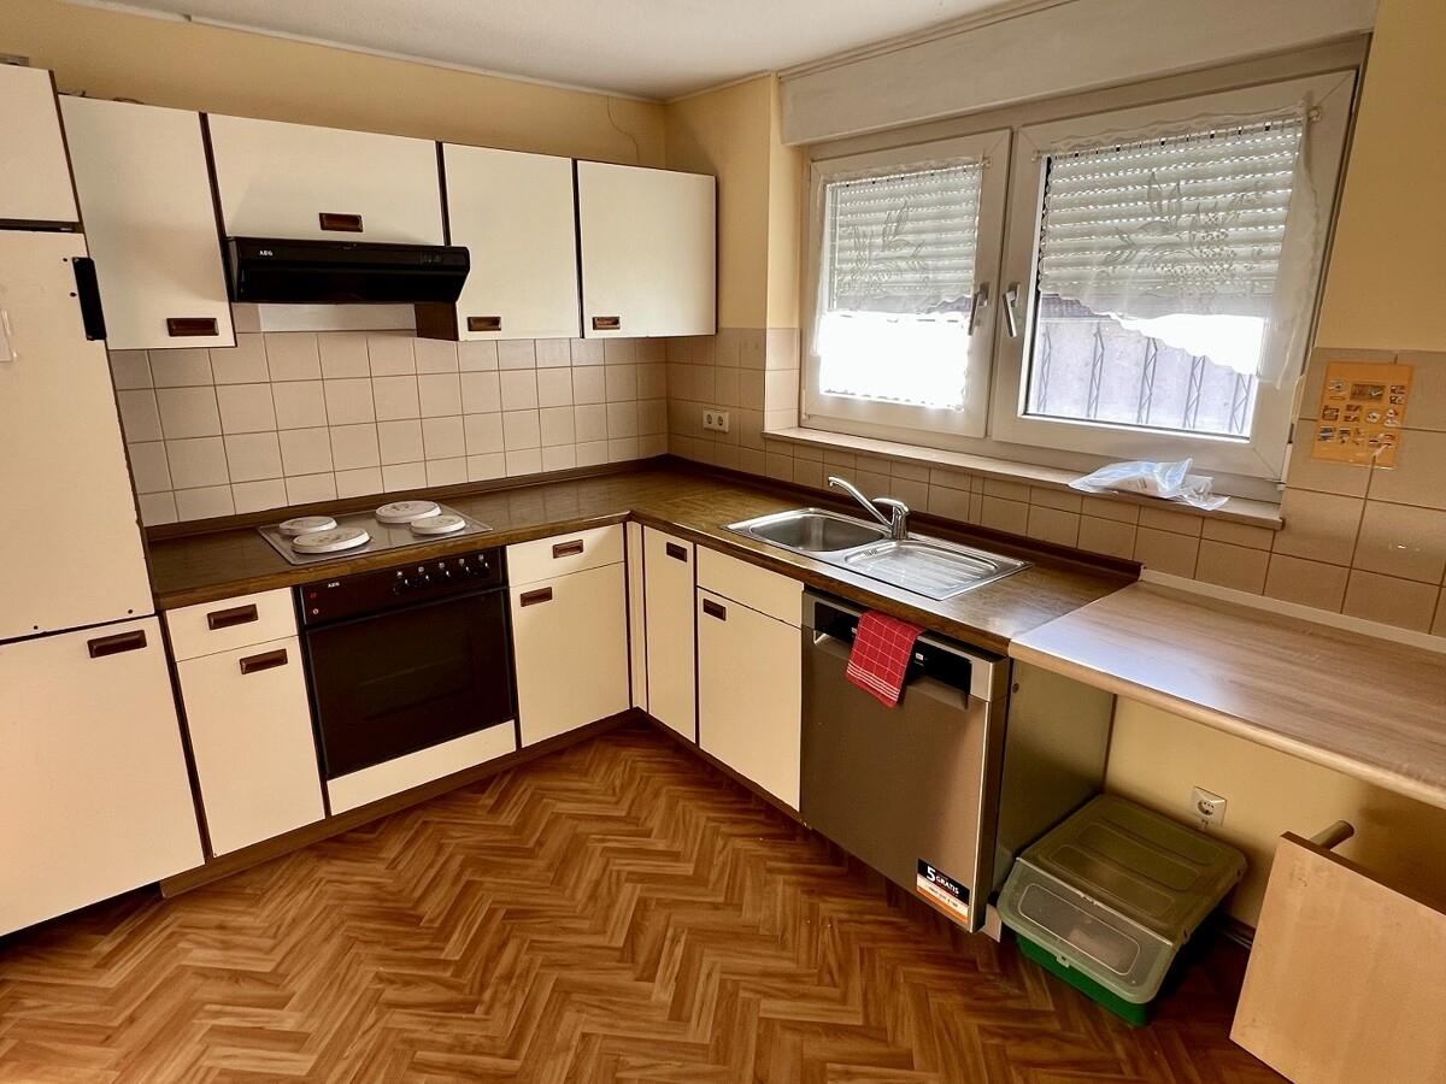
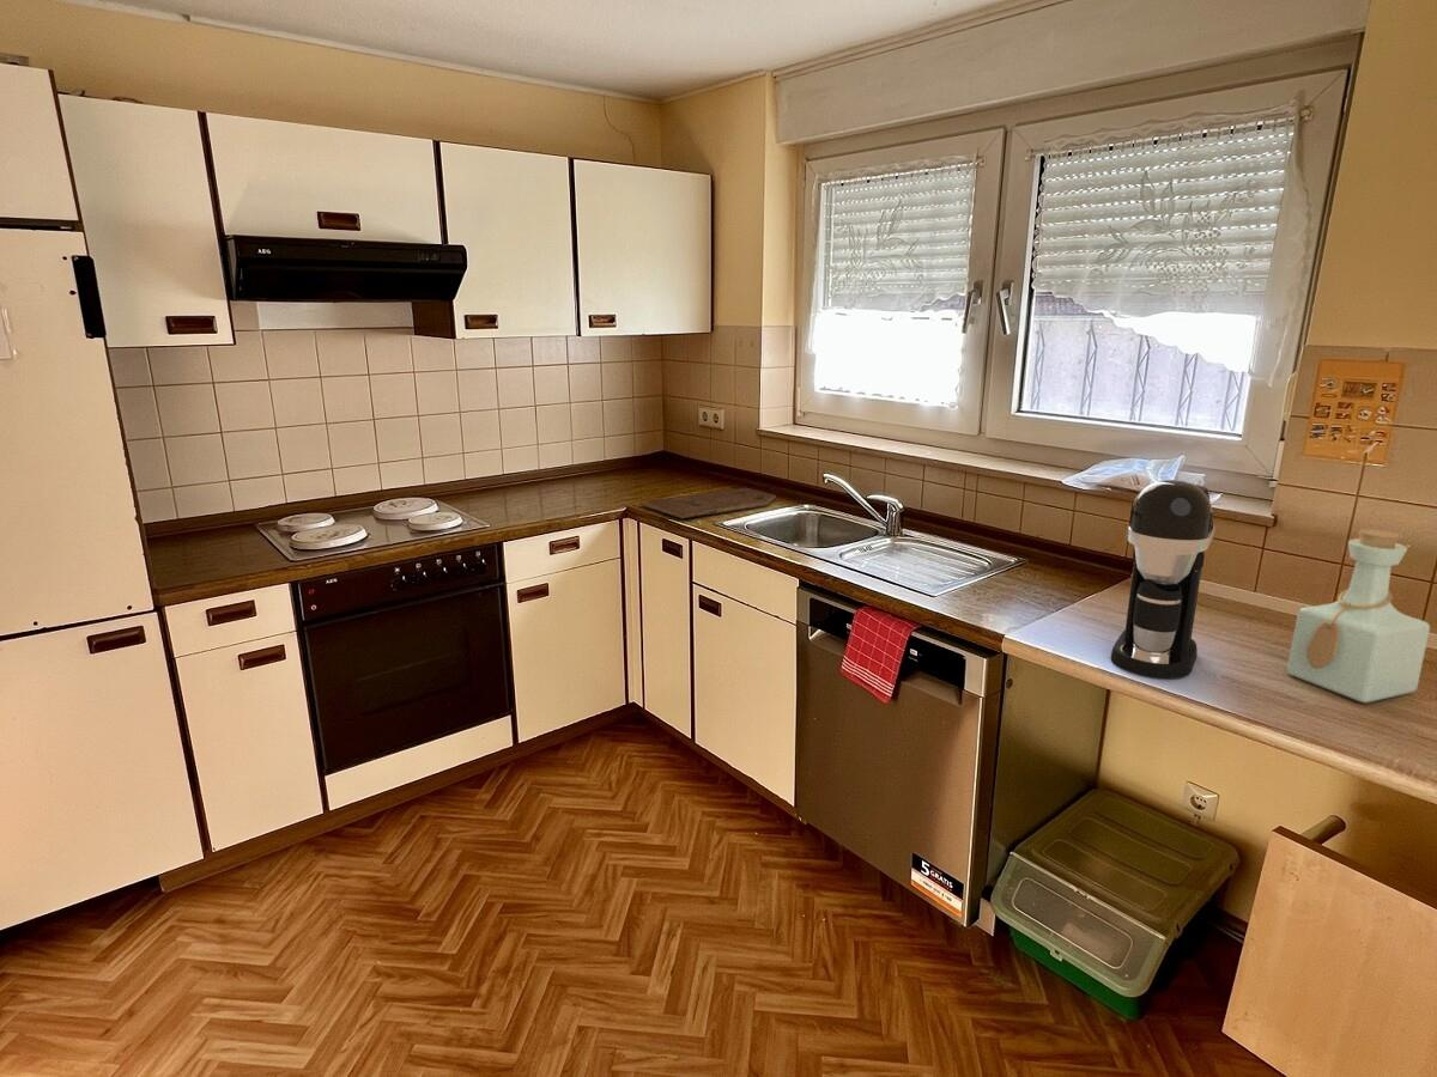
+ cutting board (715, 501)
+ bottle (1359, 610)
+ coffee maker (1165, 568)
